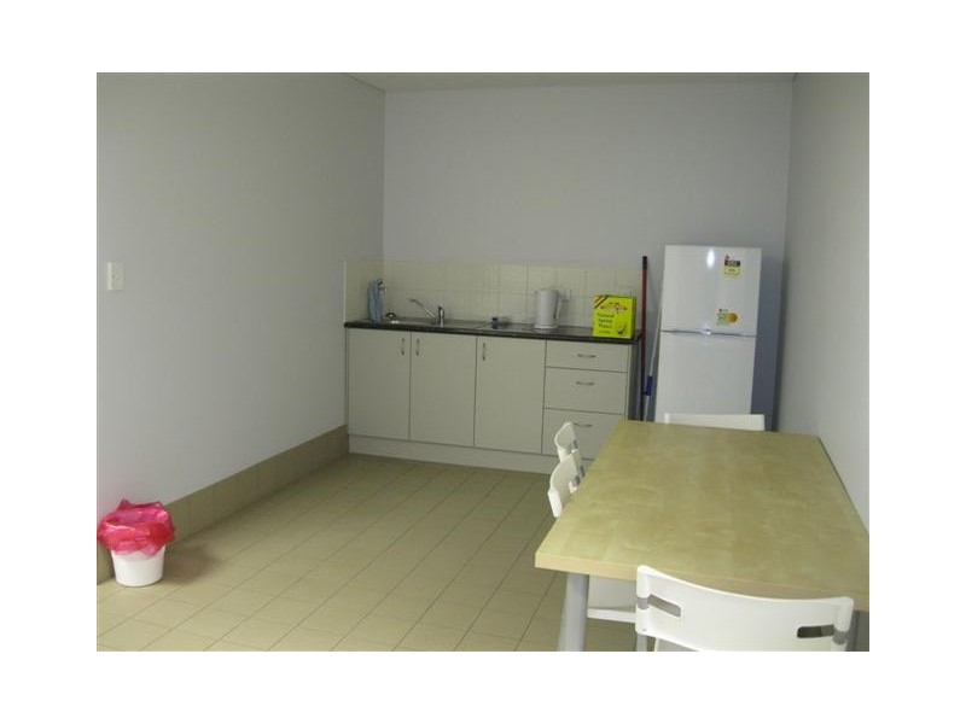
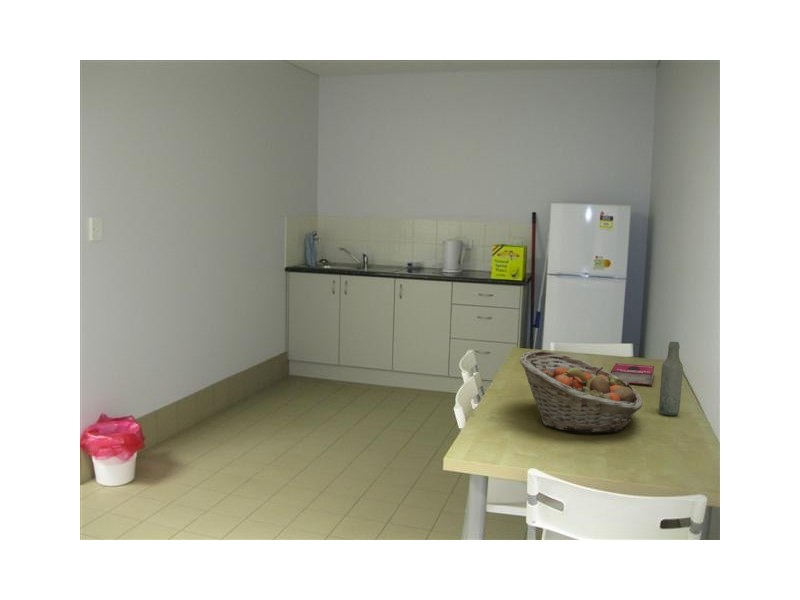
+ fruit basket (580, 389)
+ book (632, 373)
+ bottle (671, 377)
